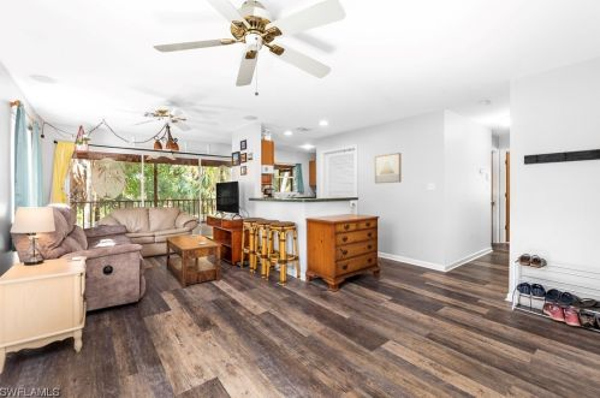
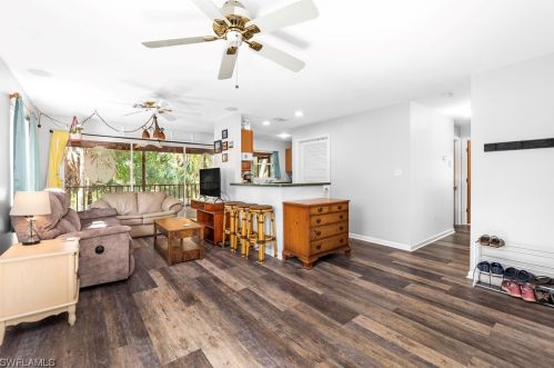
- wall art (387, 168)
